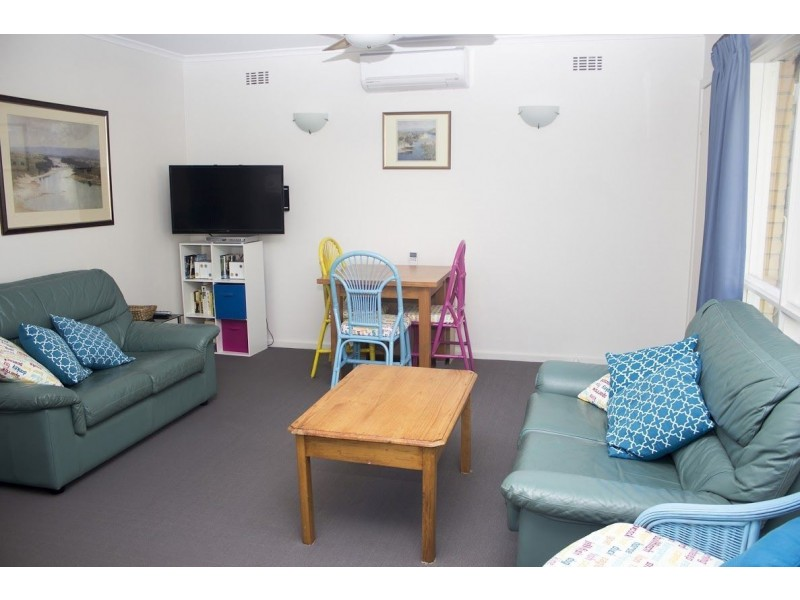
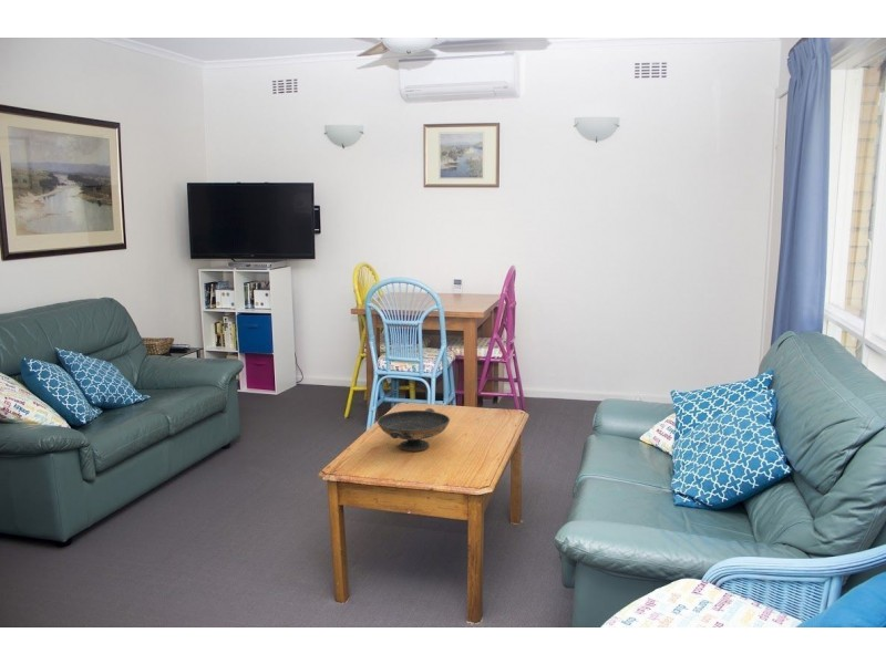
+ decorative bowl (413, 433)
